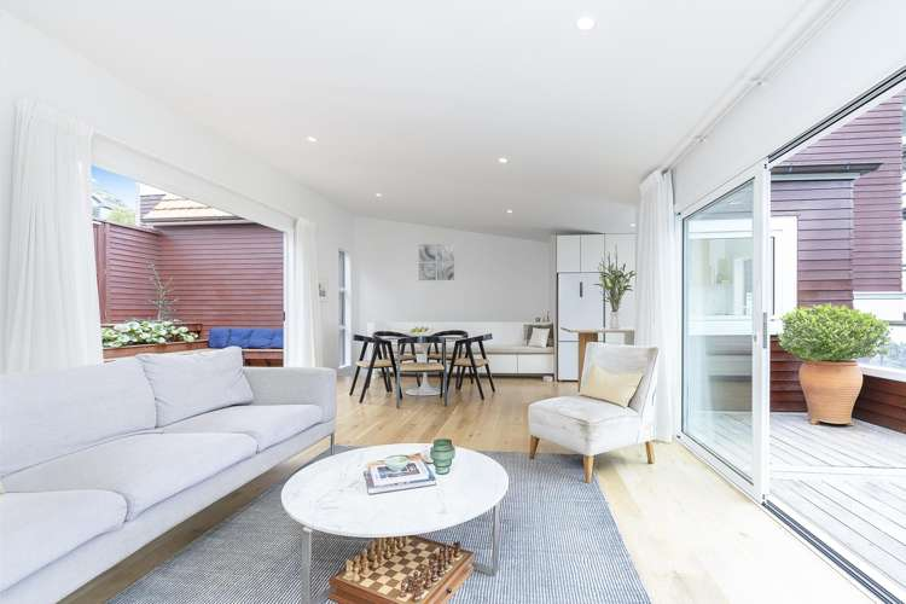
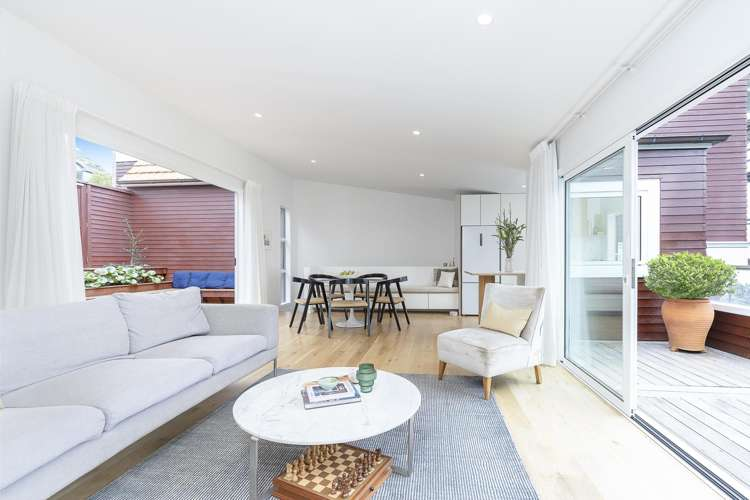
- wall art (435, 261)
